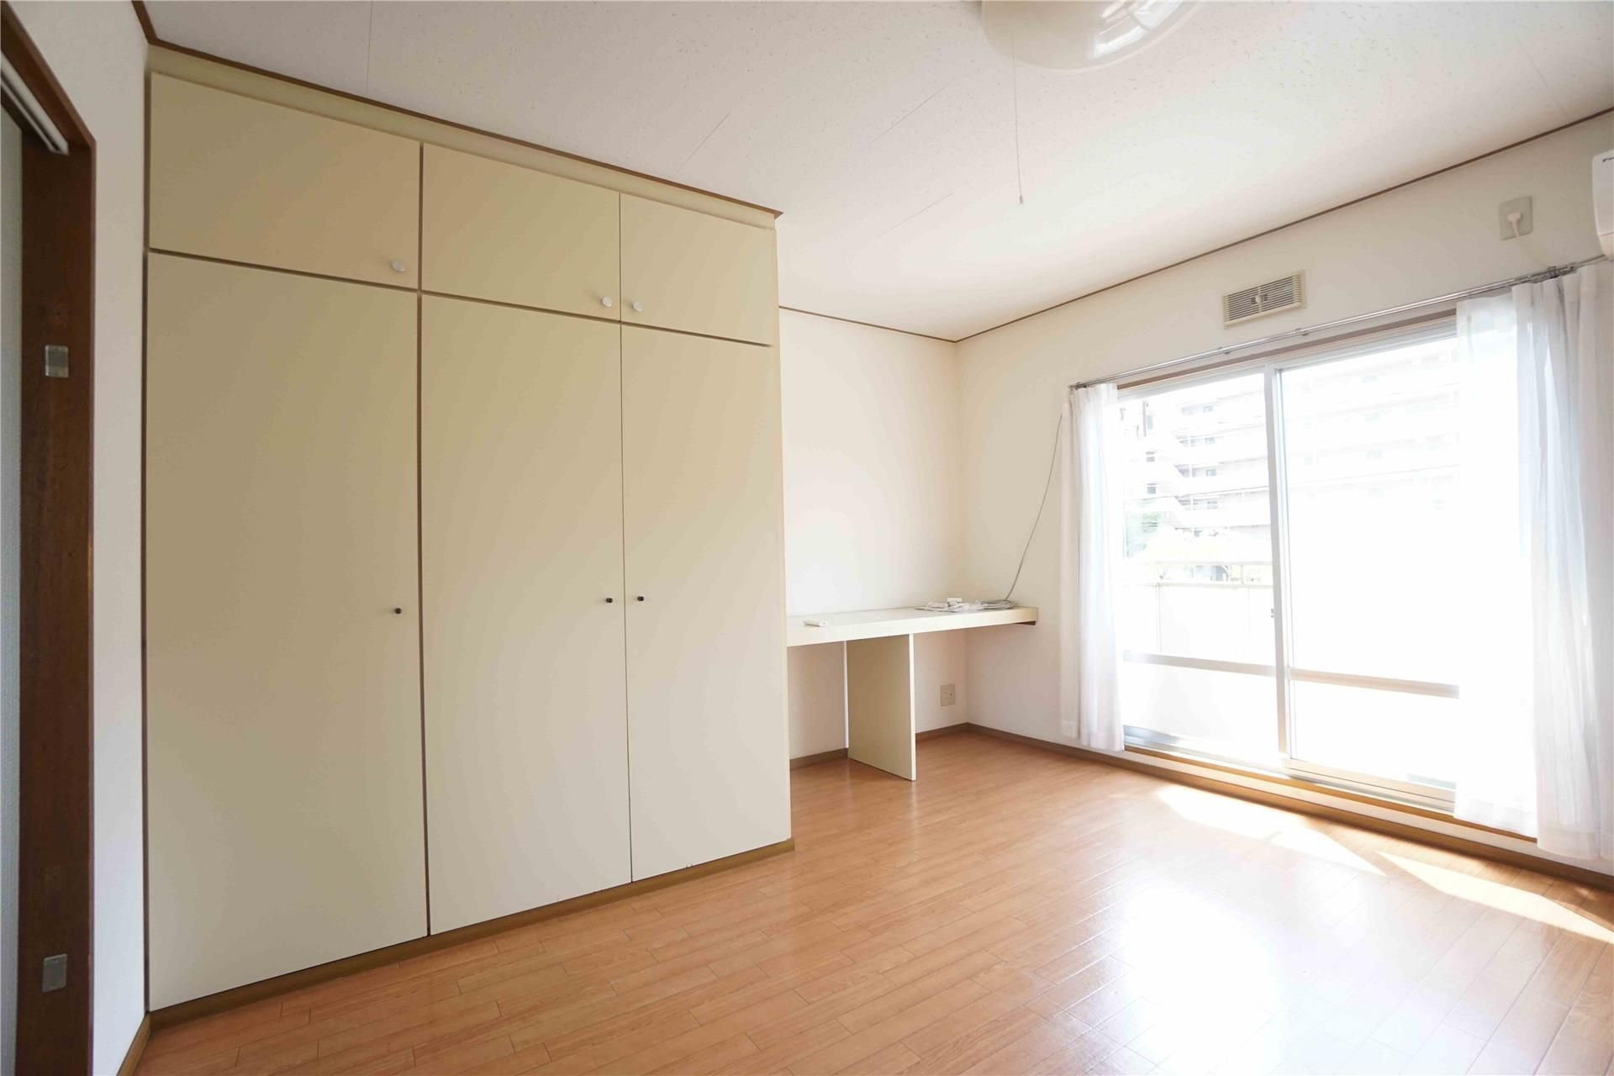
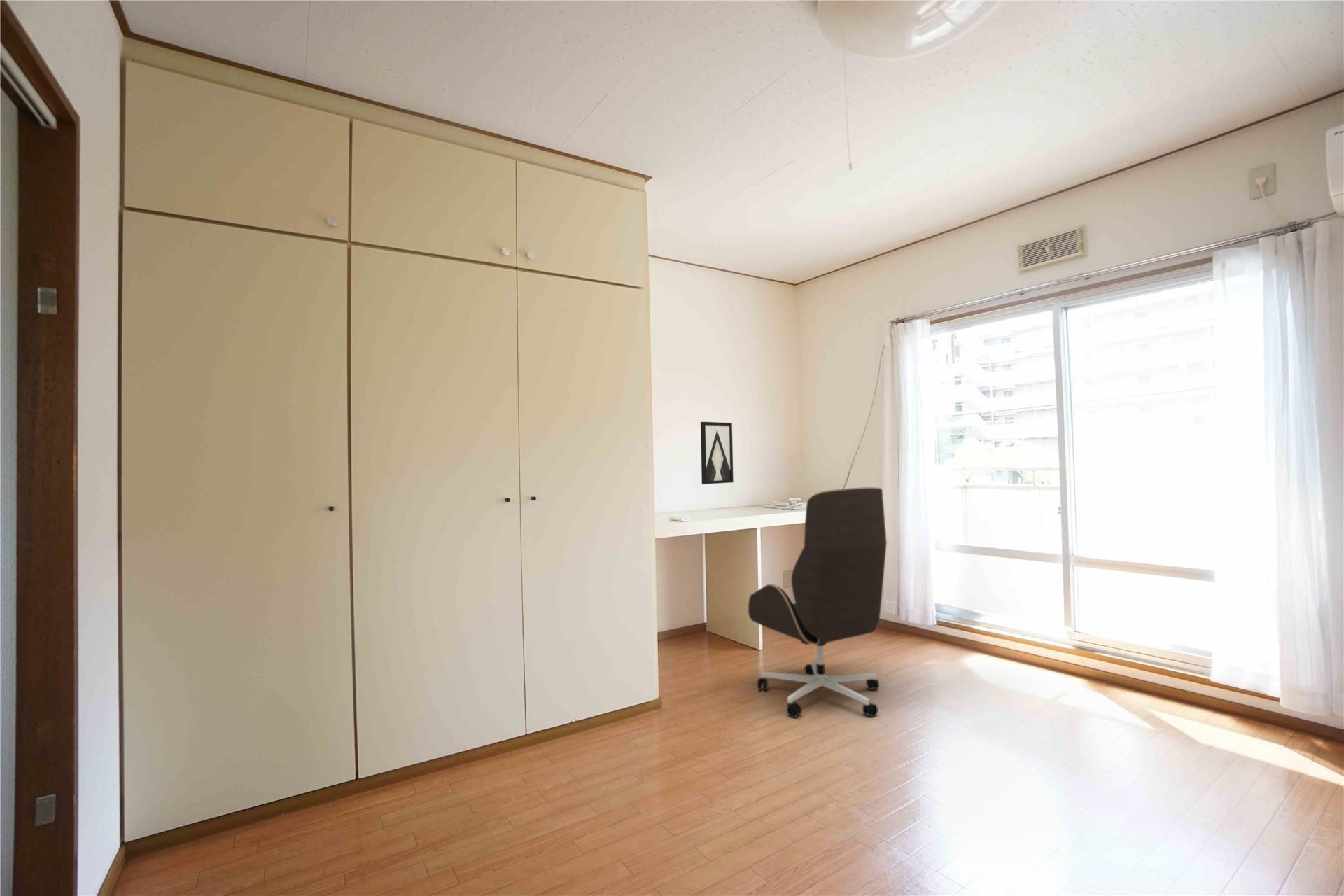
+ office chair (821, 591)
+ wall art (717, 452)
